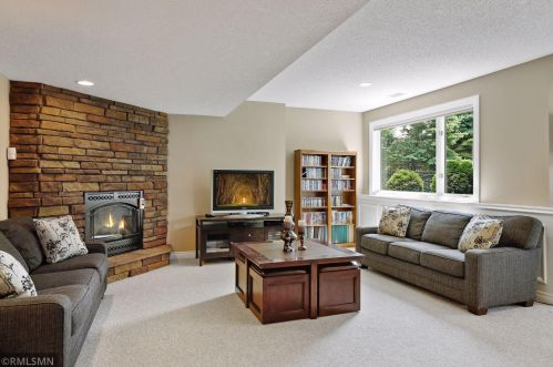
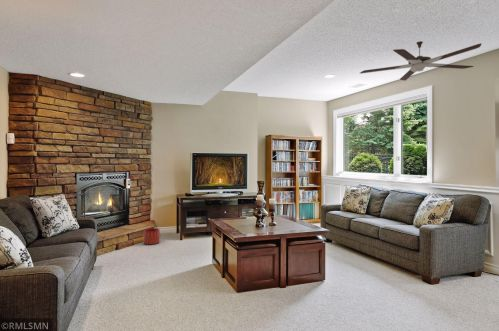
+ ceiling fan (414, 57)
+ planter (151, 236)
